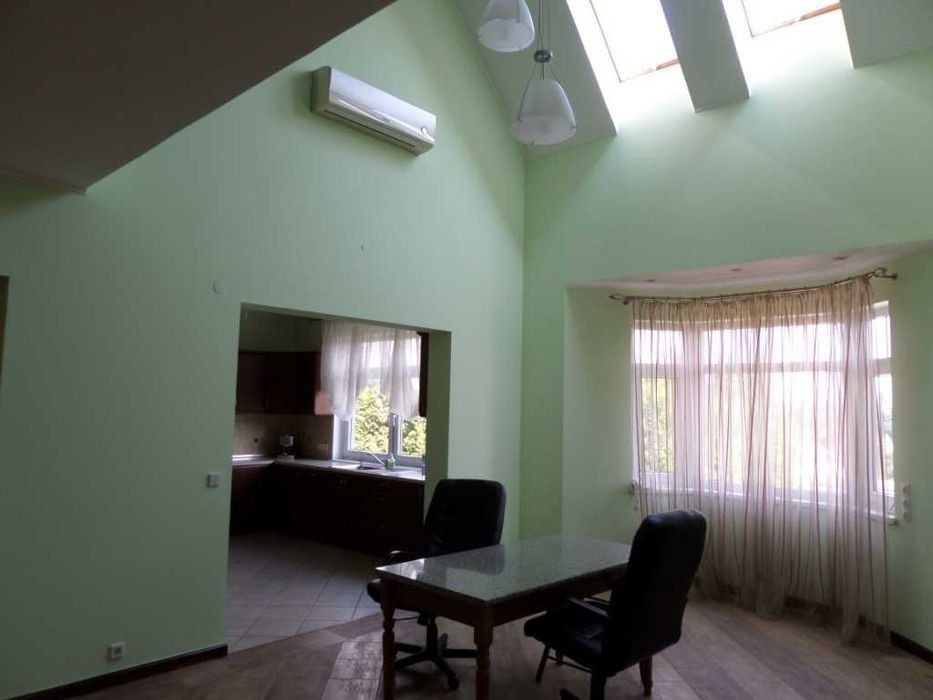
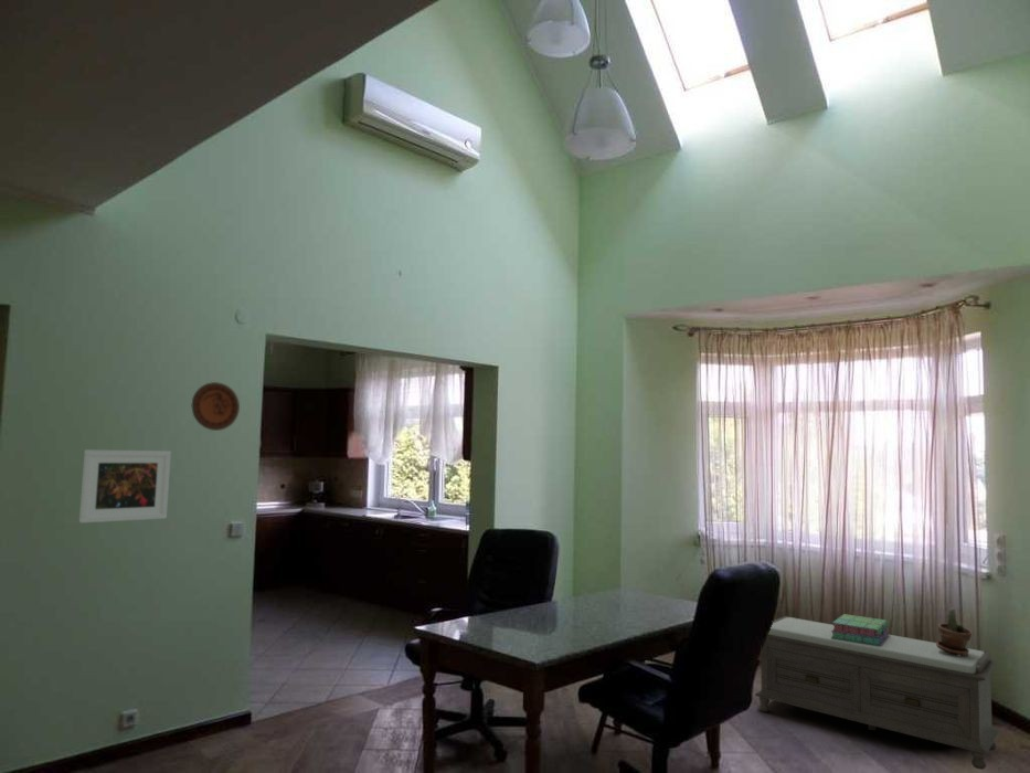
+ bench (869, 682)
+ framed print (127, 485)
+ decorative plate (215, 406)
+ stack of books (860, 628)
+ potted plant (953, 629)
